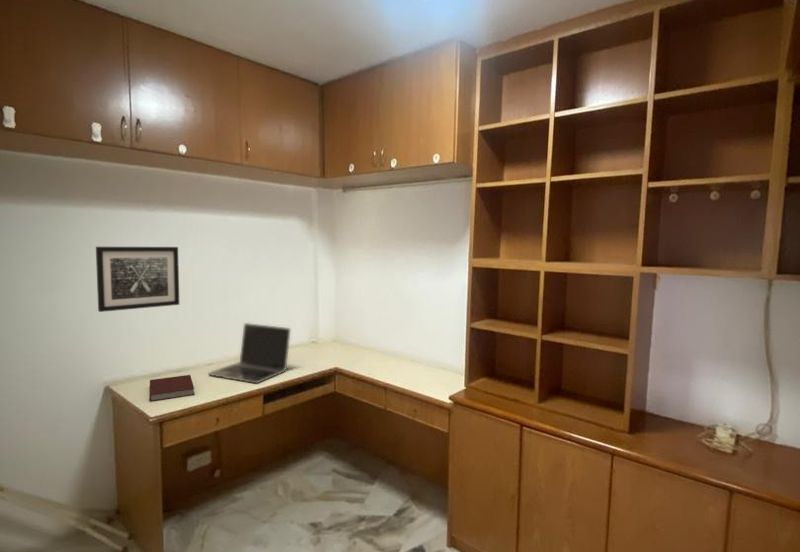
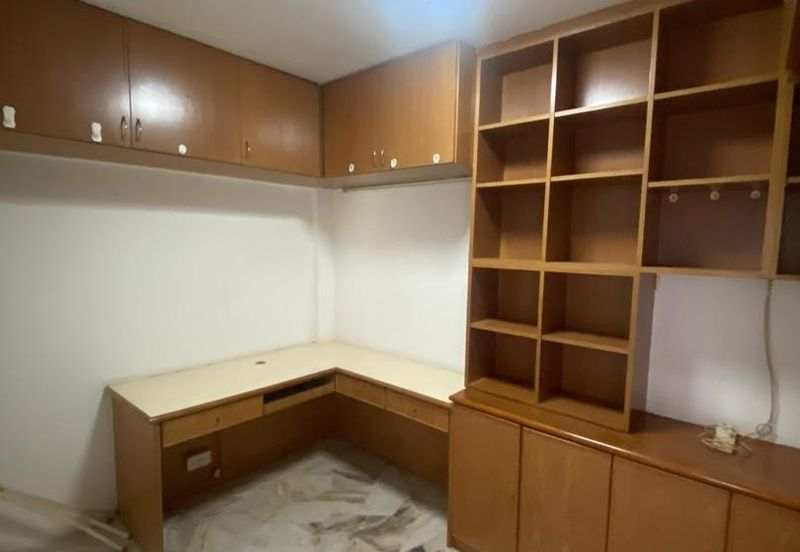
- notebook (171, 387)
- laptop (250, 351)
- wall art (140, 277)
